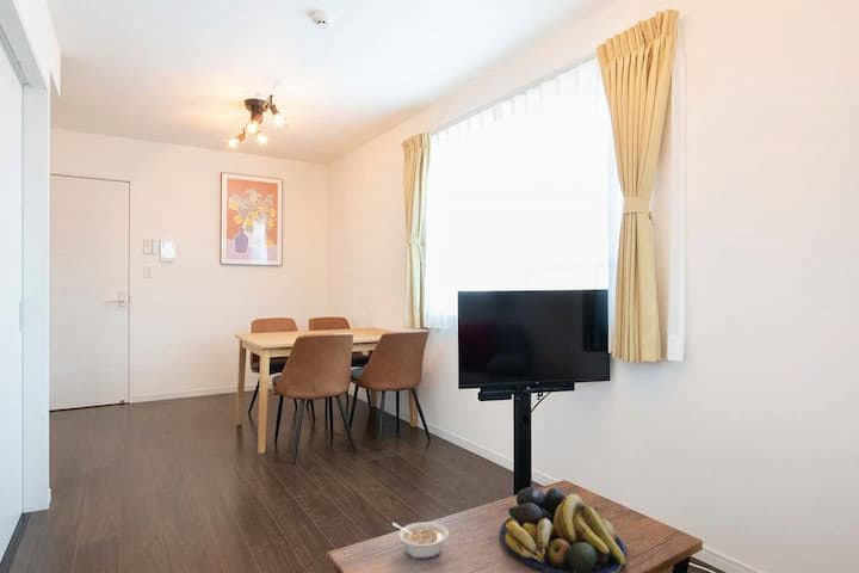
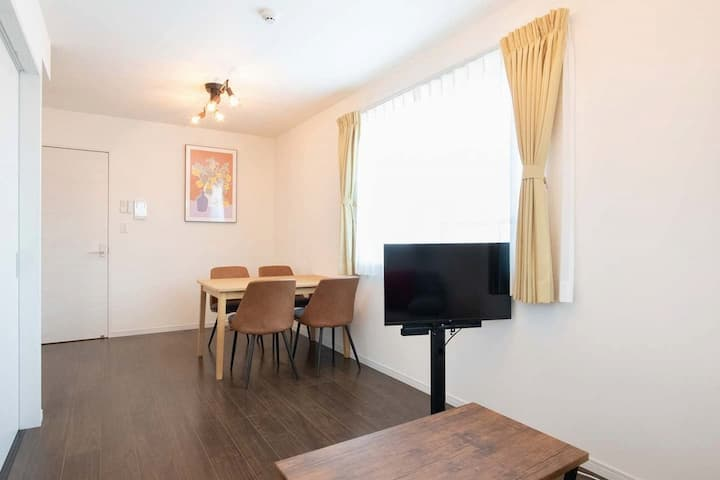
- legume (421, 540)
- fruit bowl (561, 519)
